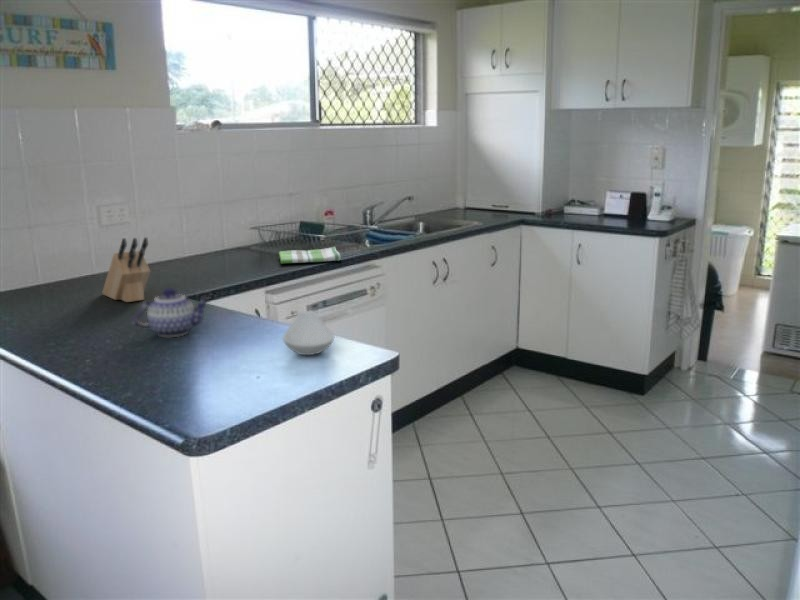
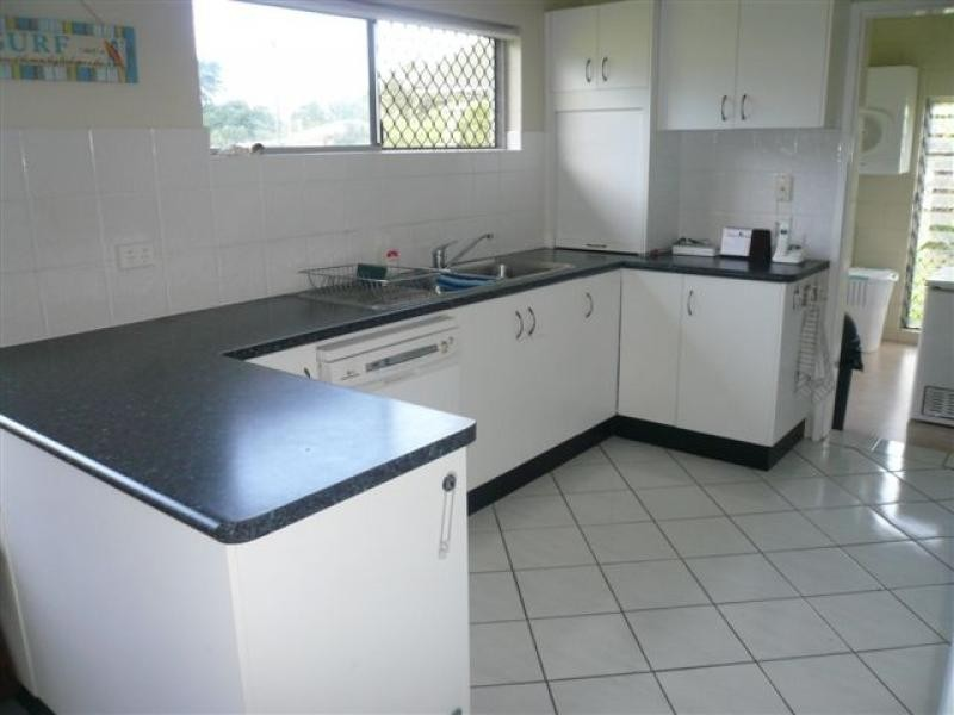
- spoon rest (306, 330)
- teapot (172, 310)
- knife block (126, 266)
- dish towel (309, 254)
